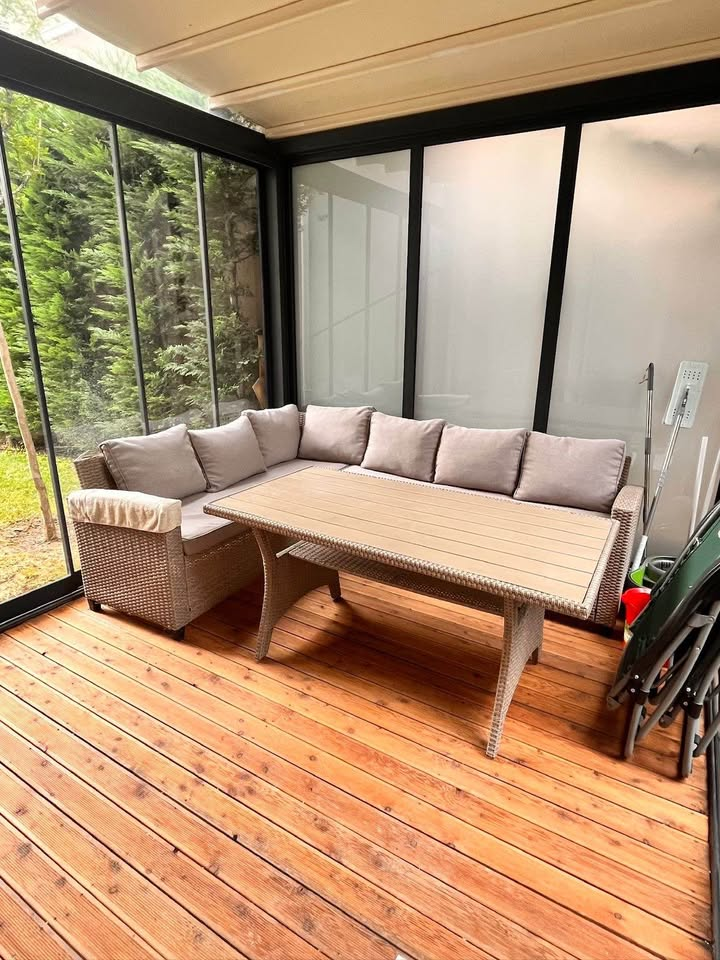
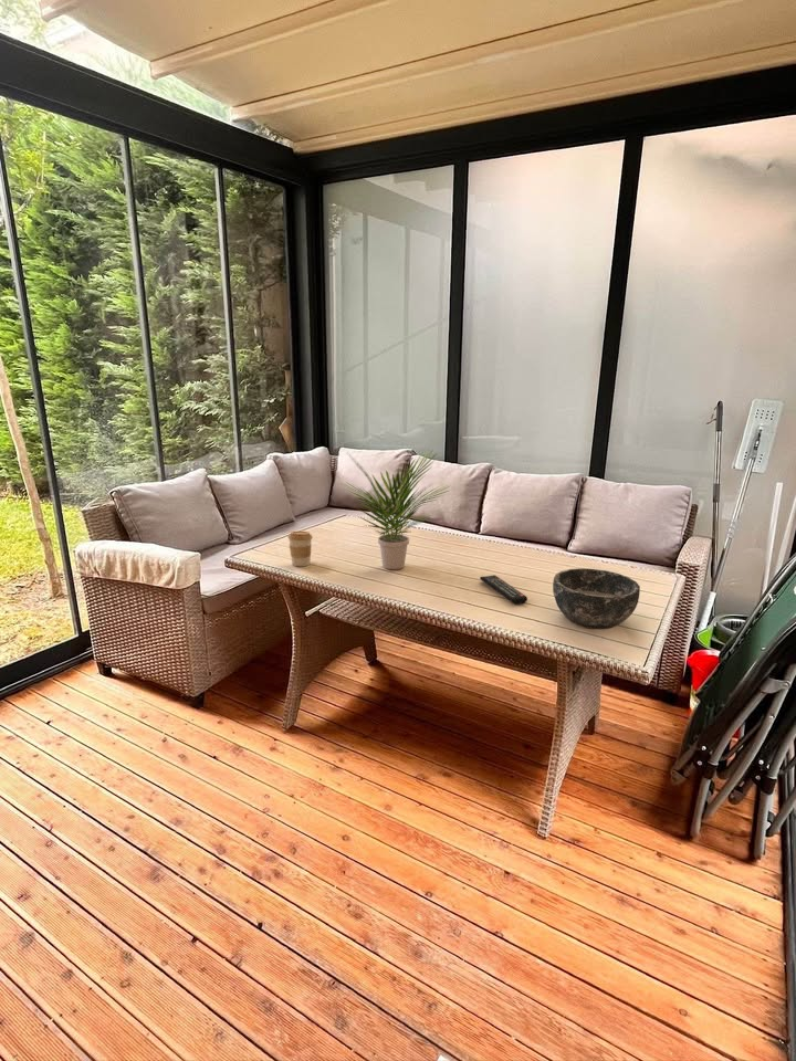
+ potted plant (391, 510)
+ coffee cup (300, 547)
+ bowl (594, 600)
+ remote control (502, 588)
